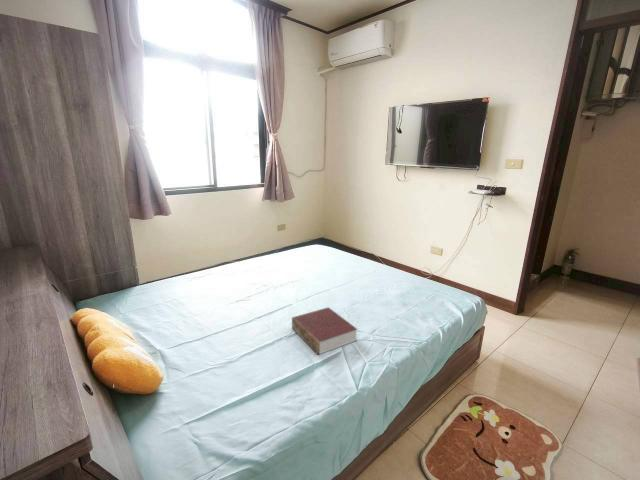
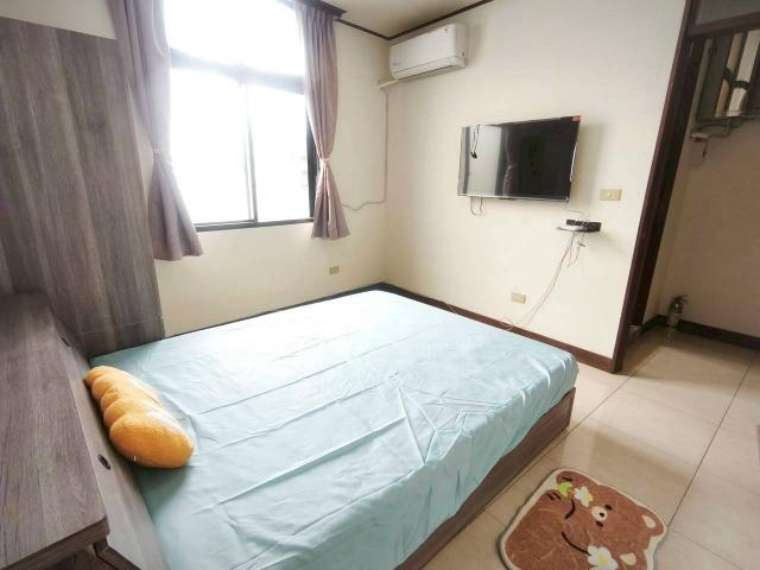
- book (323, 328)
